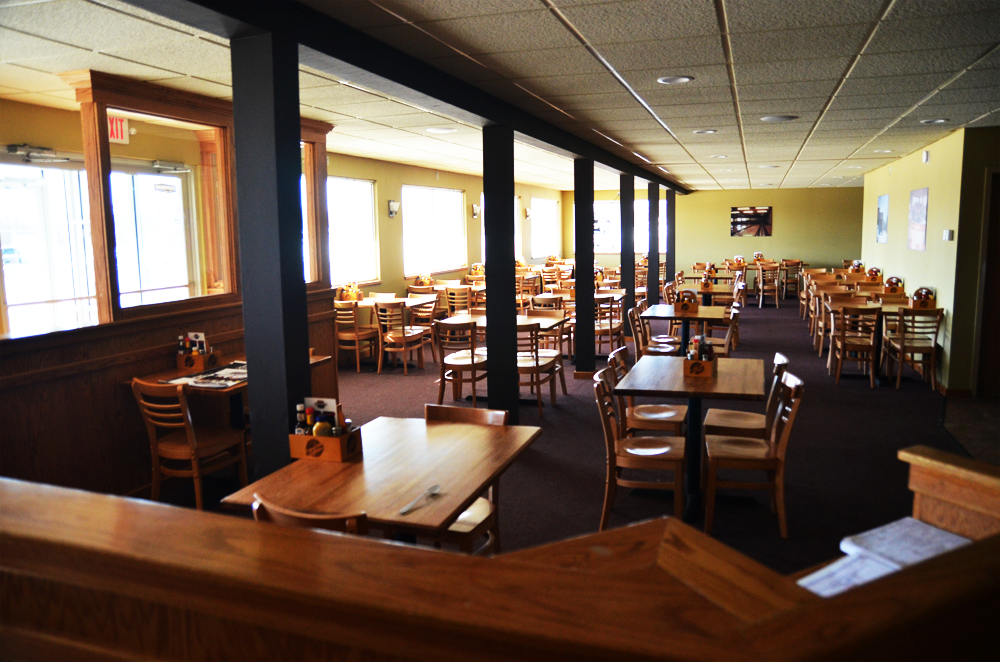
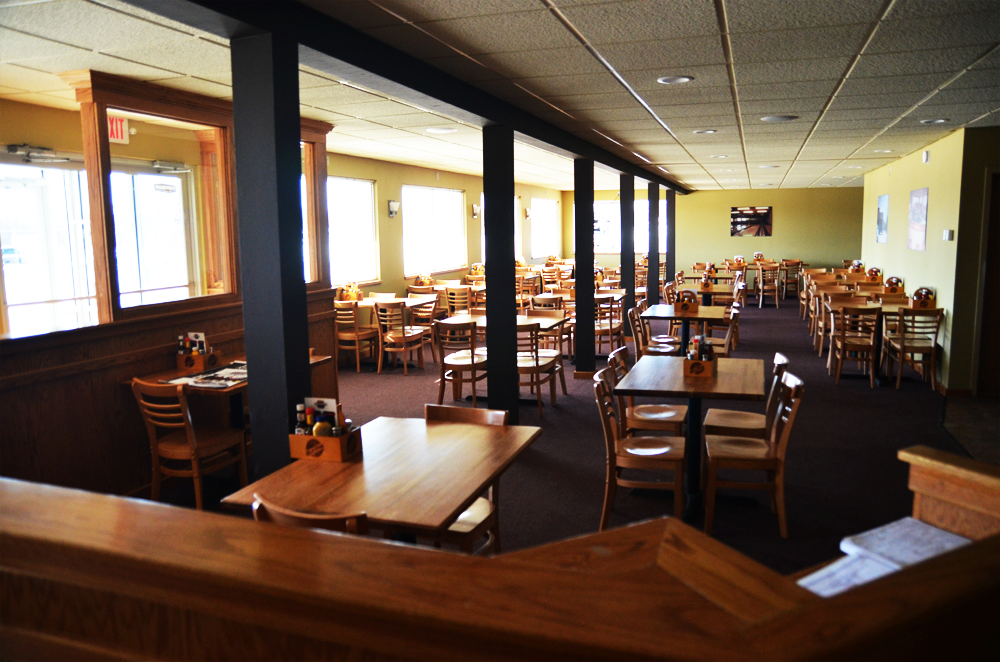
- spoon (420, 497)
